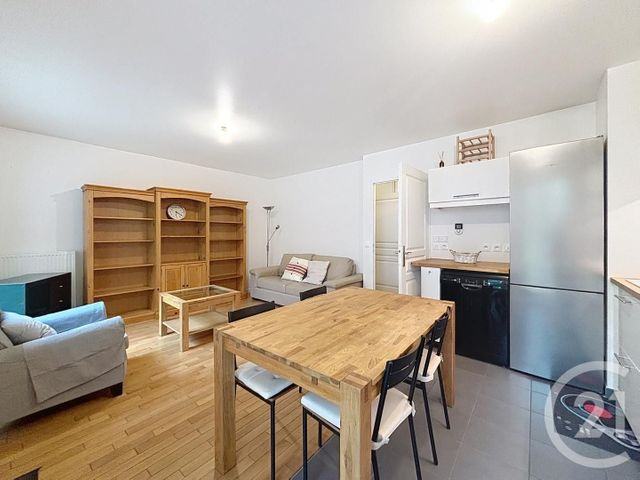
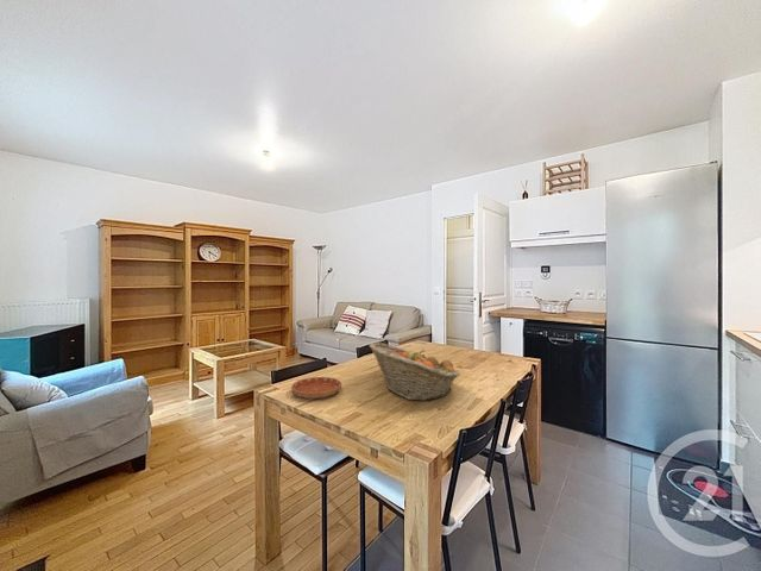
+ fruit basket (411, 365)
+ saucer (316, 388)
